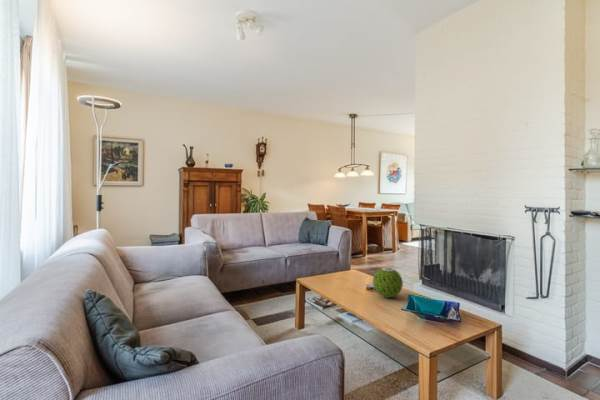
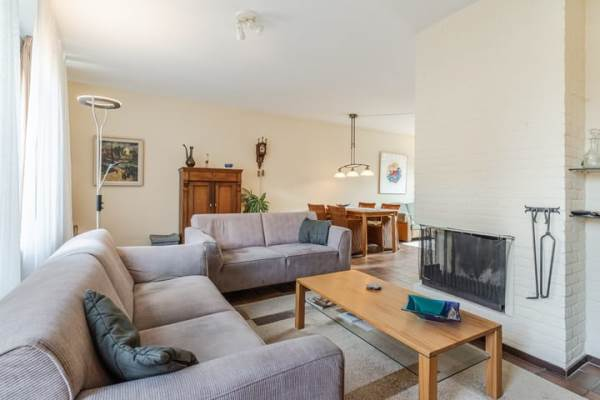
- decorative ball (387, 282)
